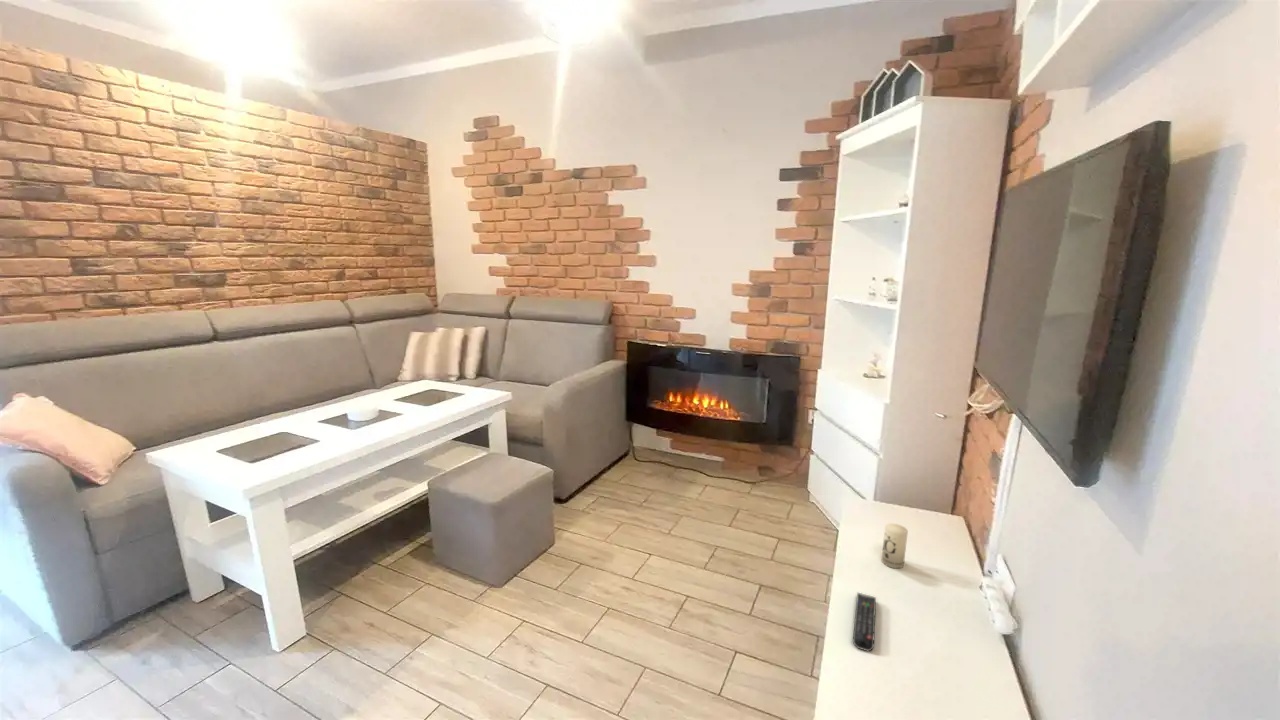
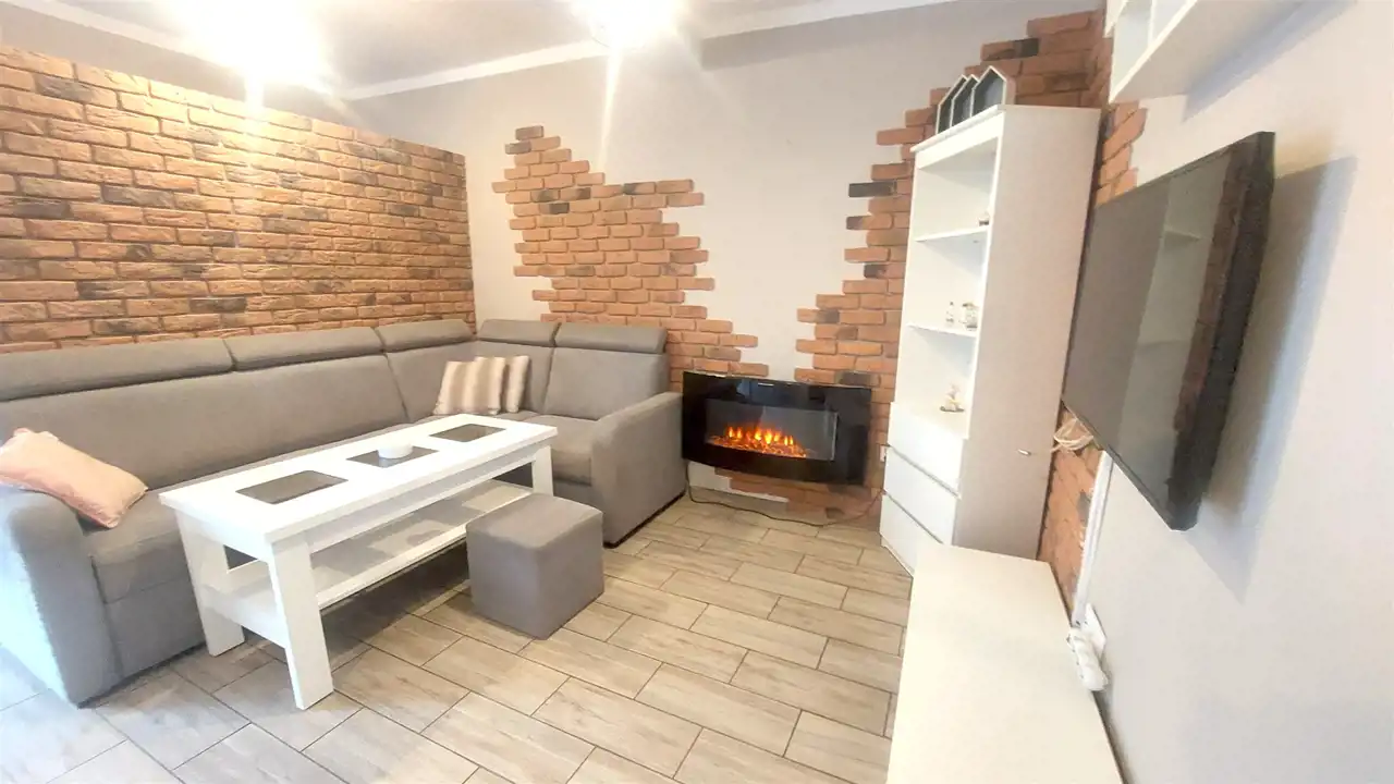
- remote control (864, 618)
- candle (894, 545)
